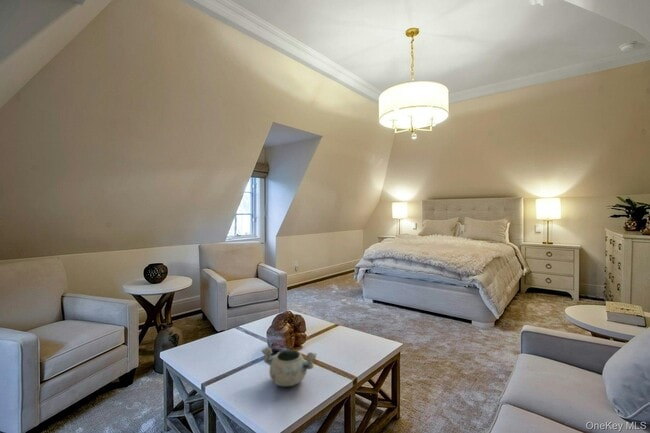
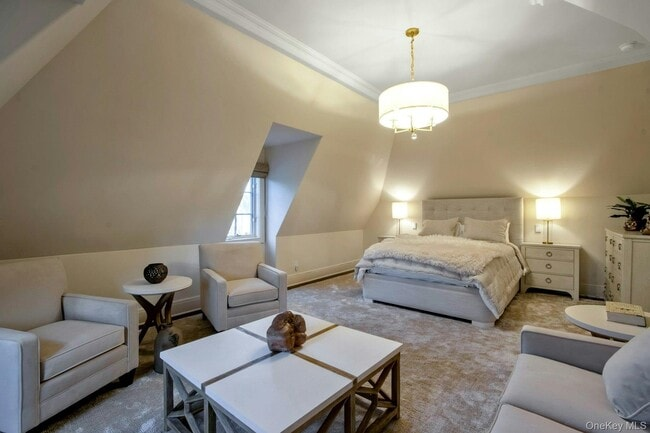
- decorative bowl (289, 365)
